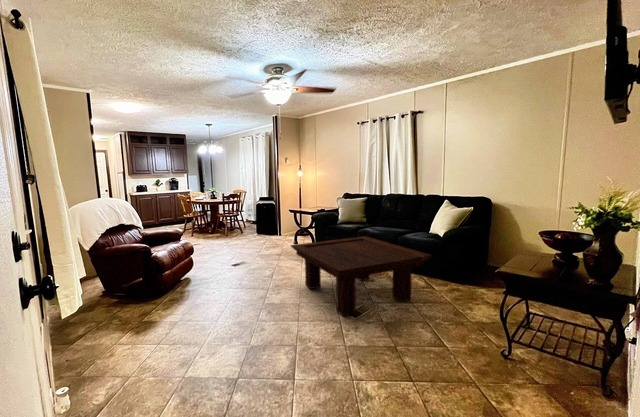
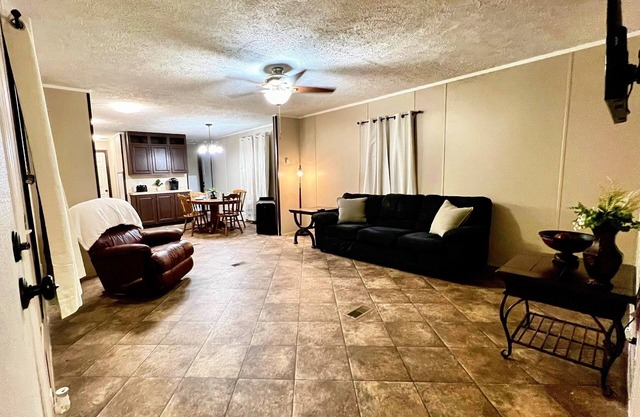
- coffee table (355, 271)
